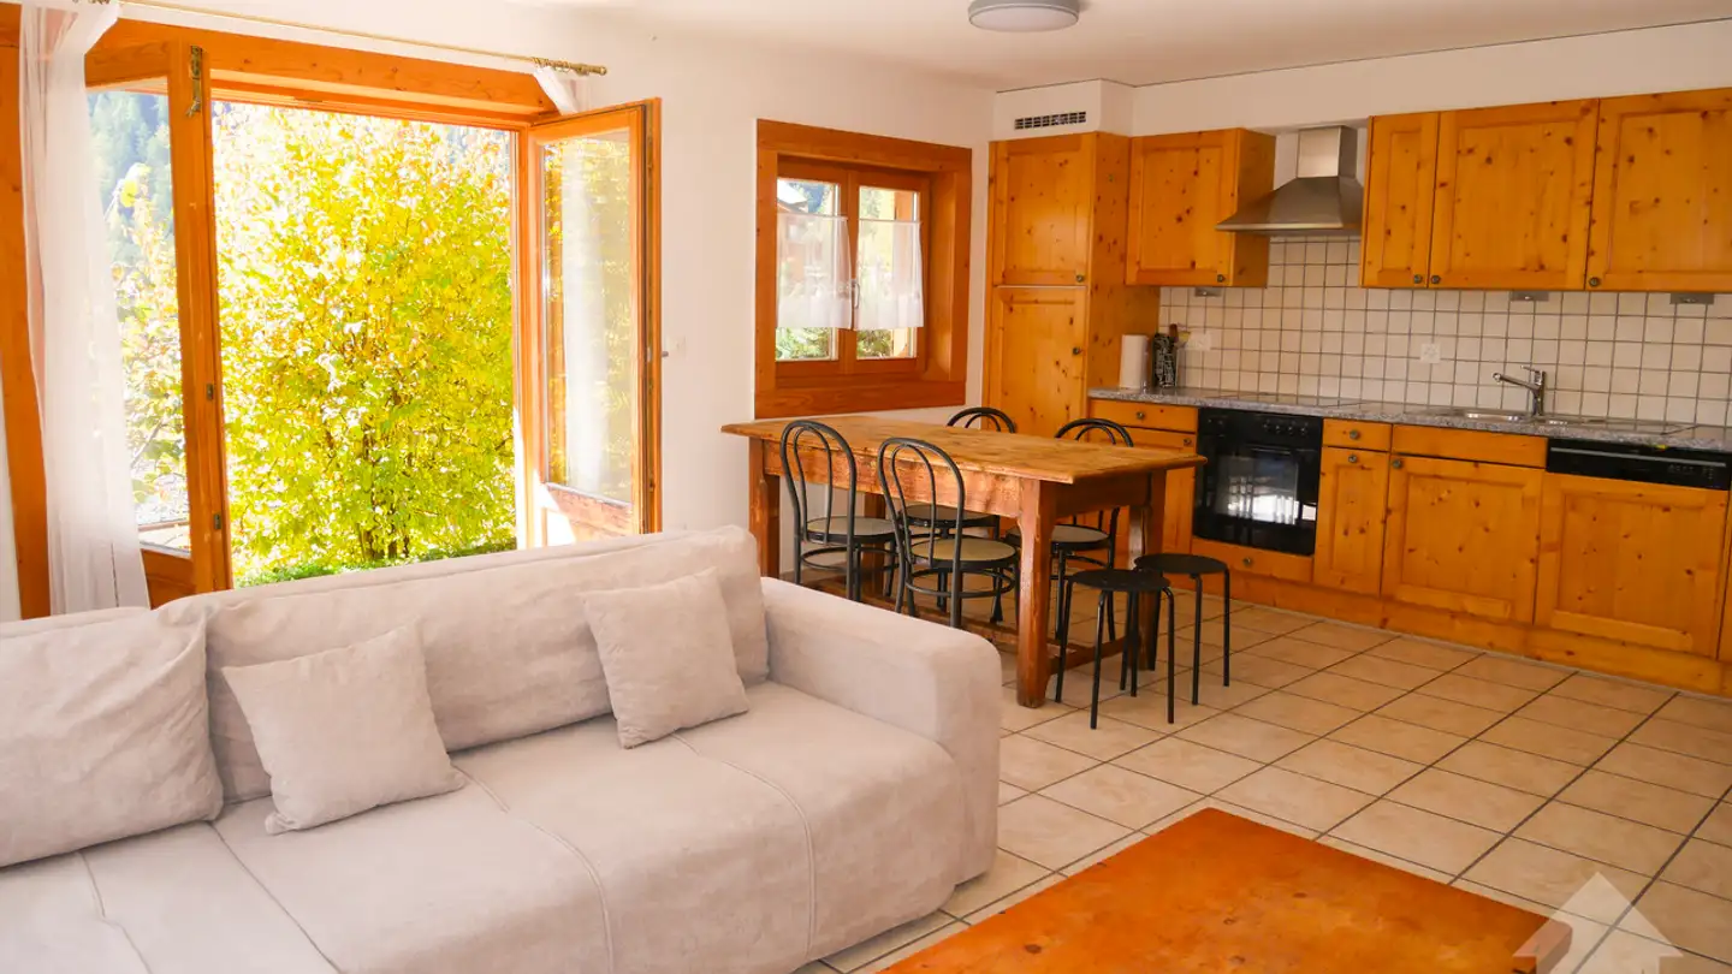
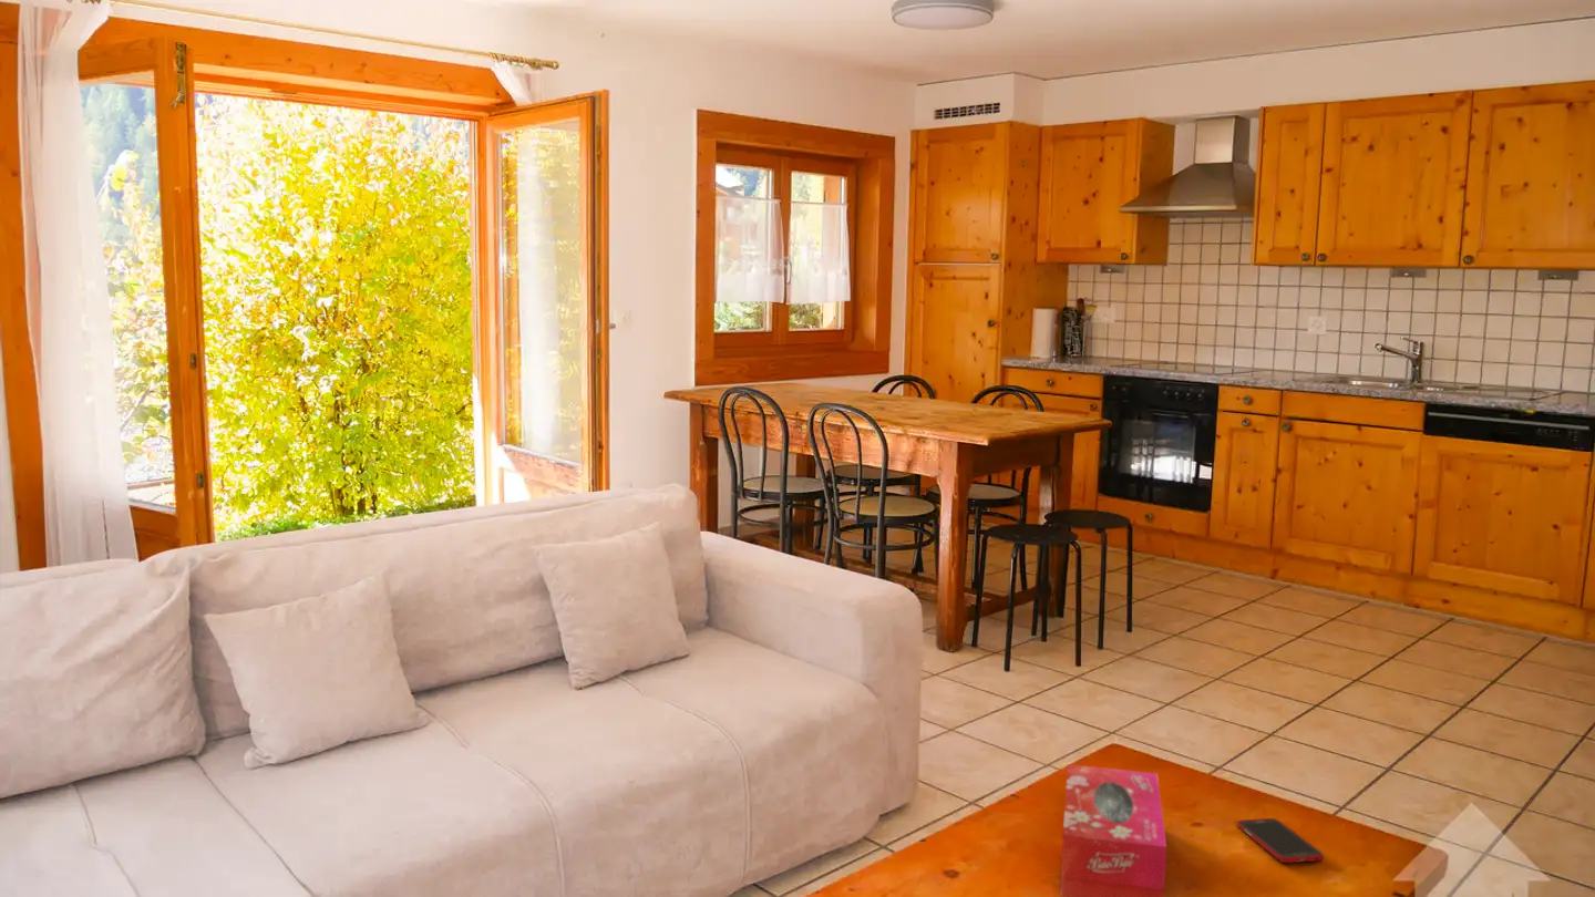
+ cell phone (1278, 839)
+ tissue box (1111, 831)
